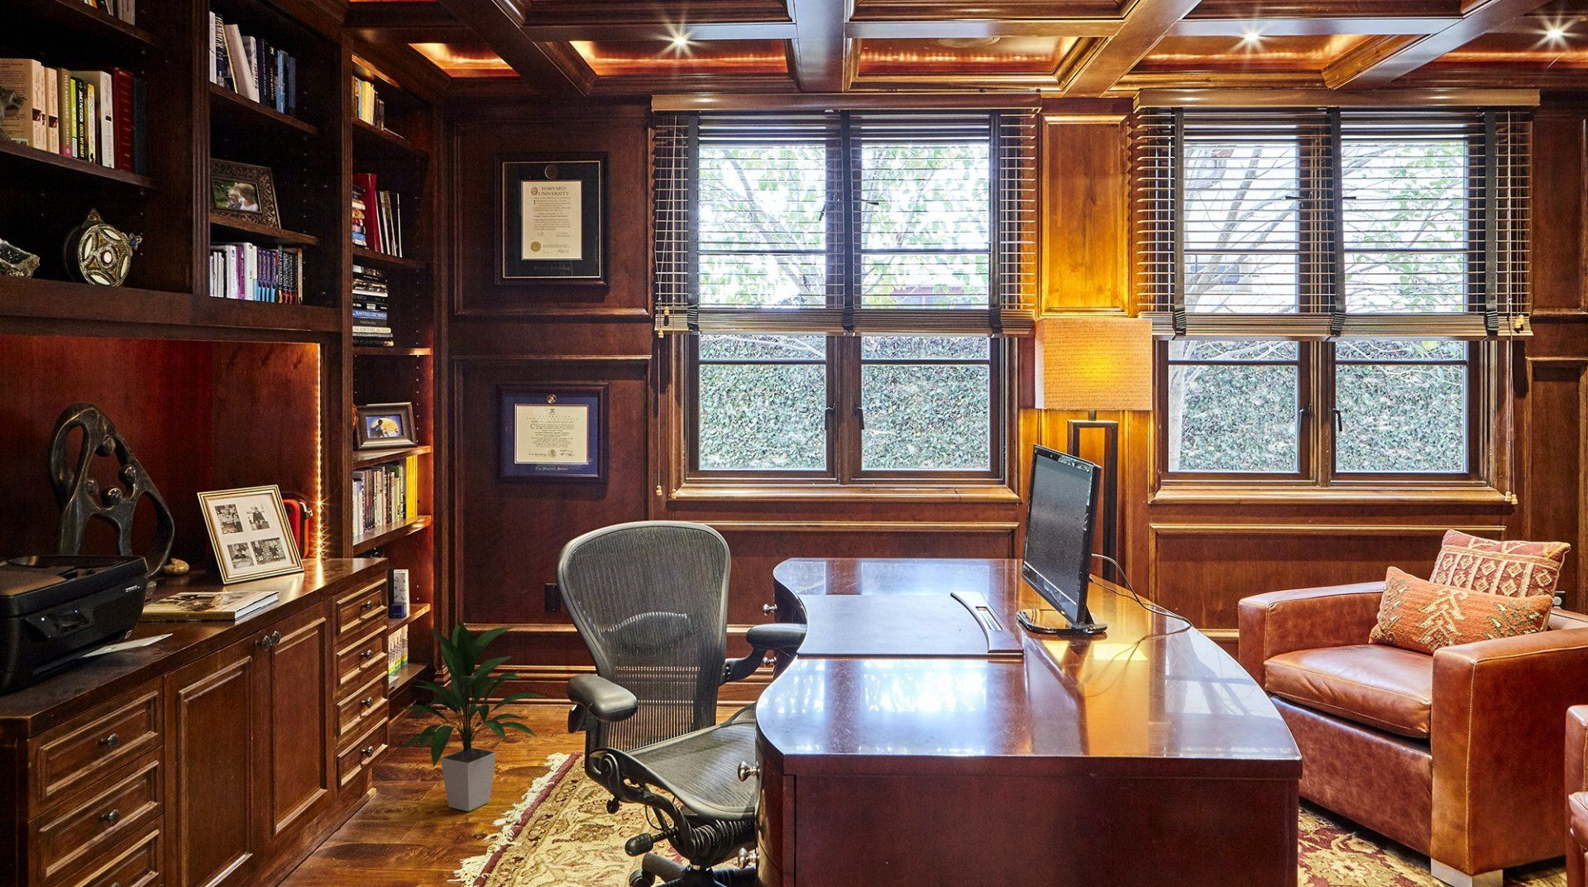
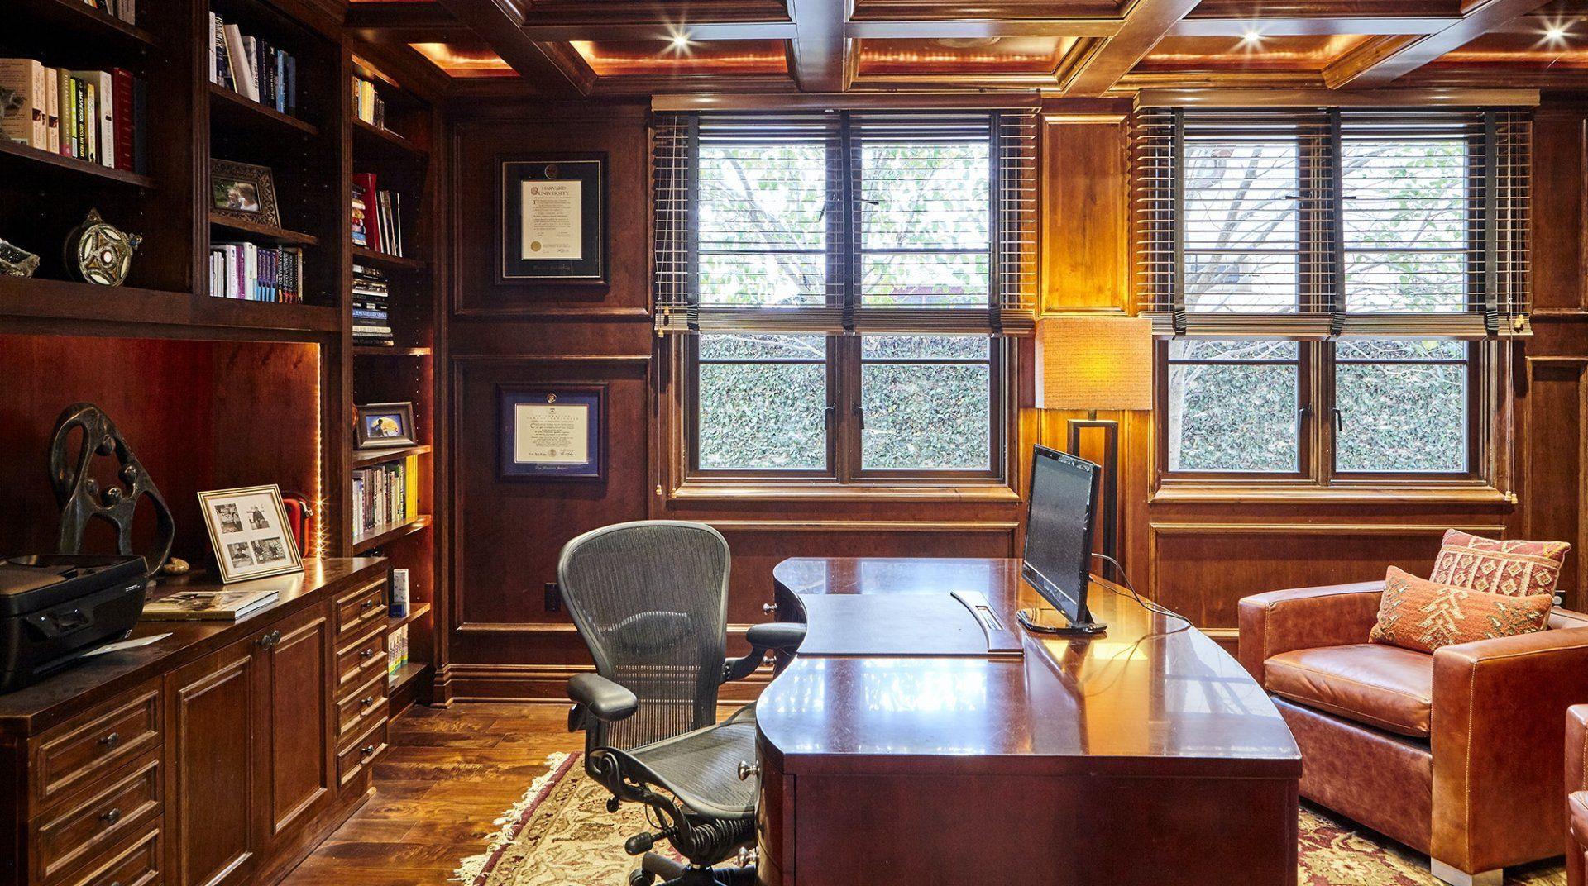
- indoor plant (467, 709)
